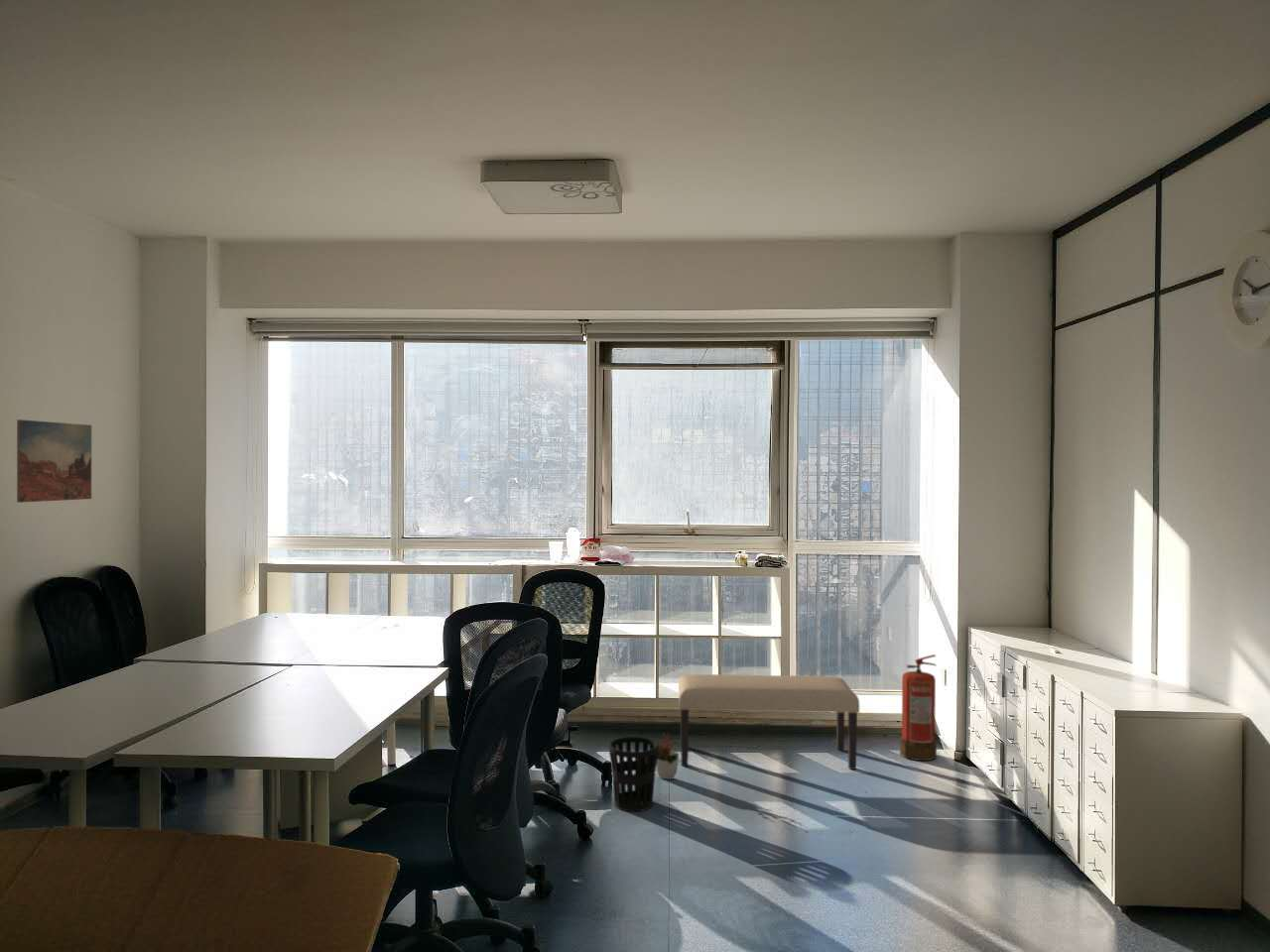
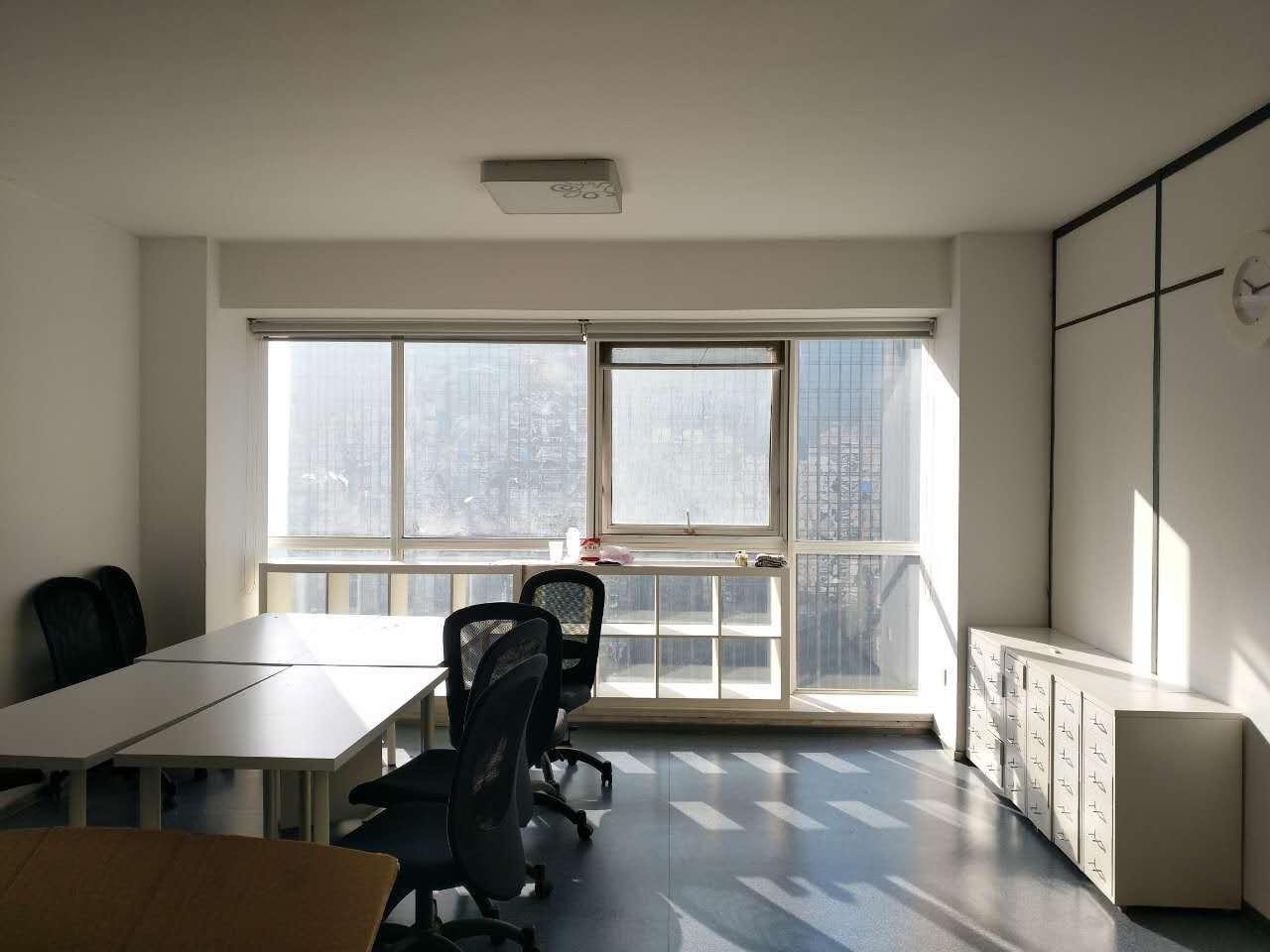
- bench (765, 710)
- decorative plant (665, 756)
- wastebasket (633, 774)
- fire extinguisher (918, 705)
- wall art (56, 461)
